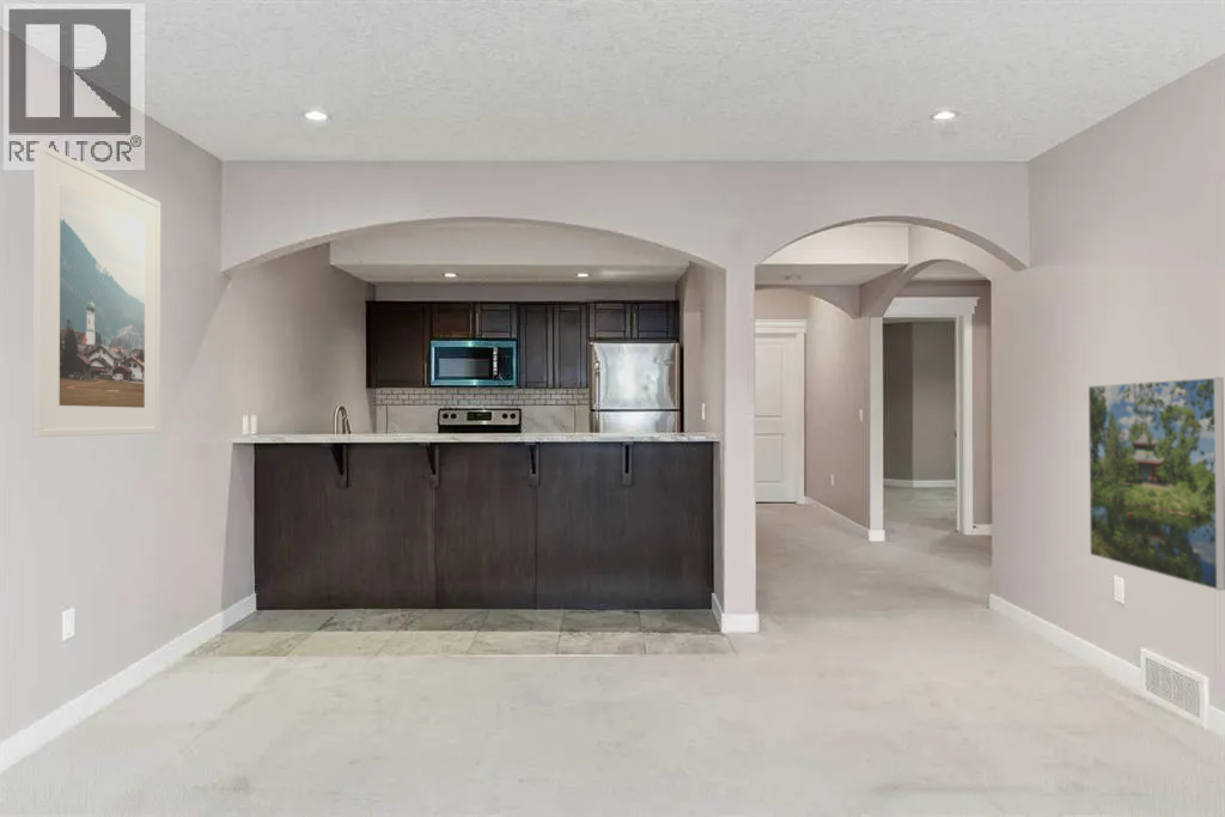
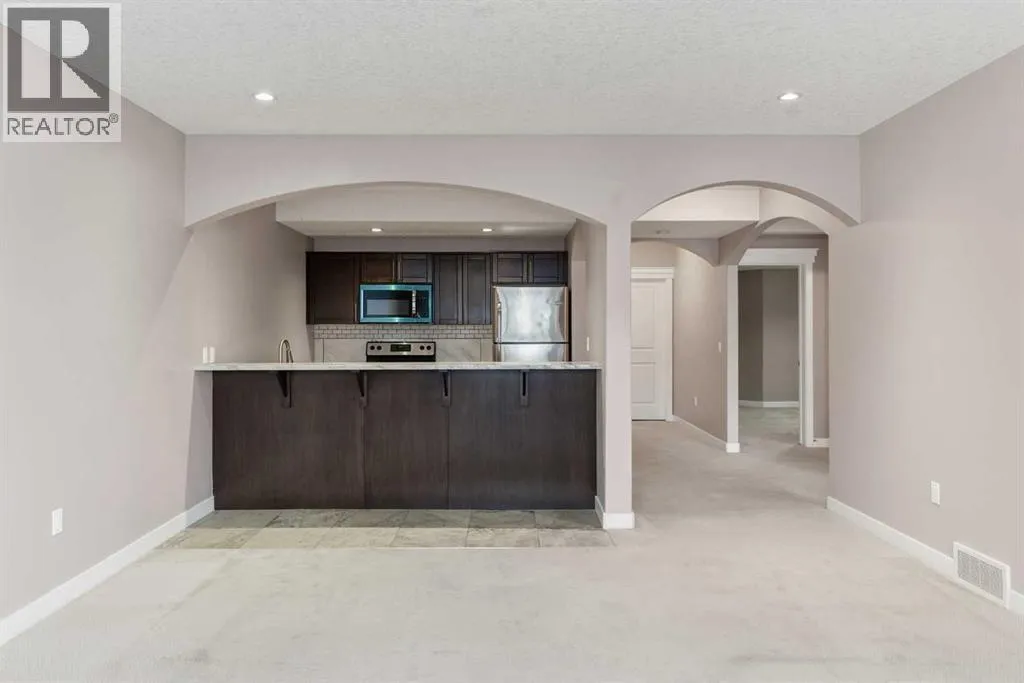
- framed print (1148, 476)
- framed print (104, 305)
